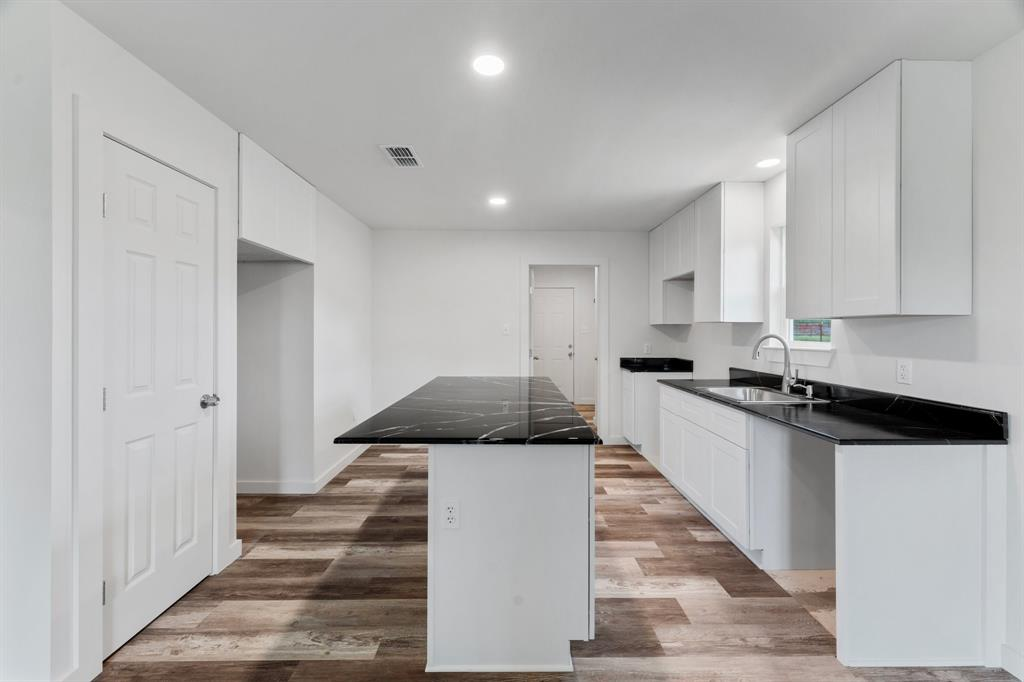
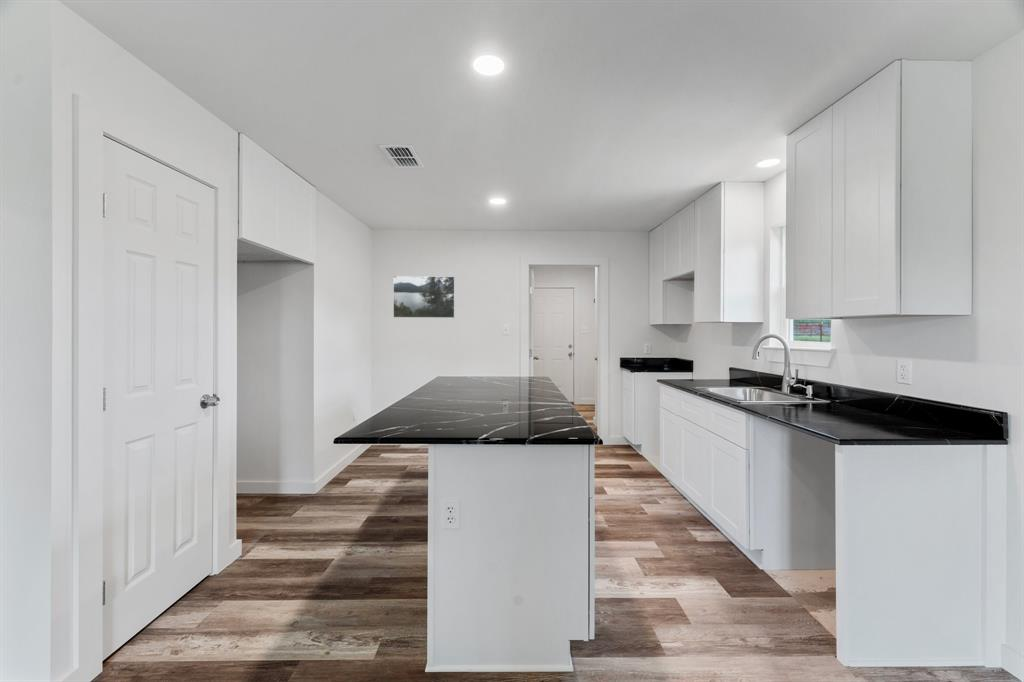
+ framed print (424, 297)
